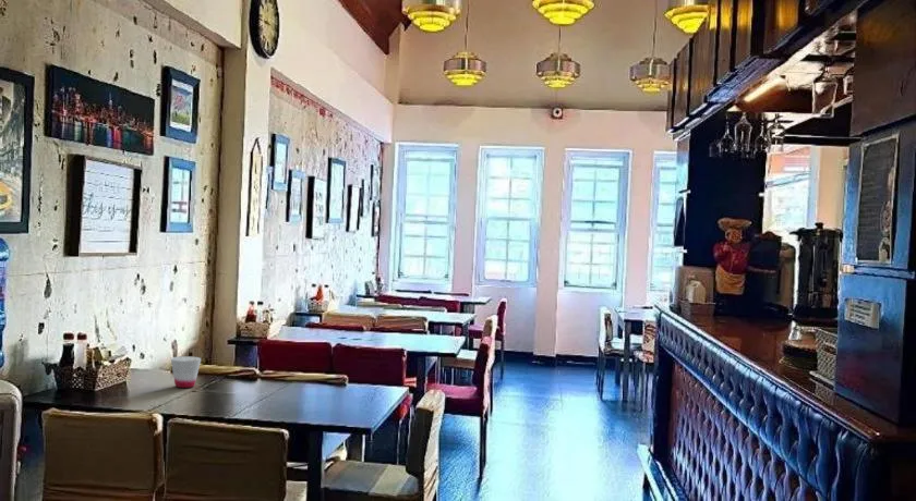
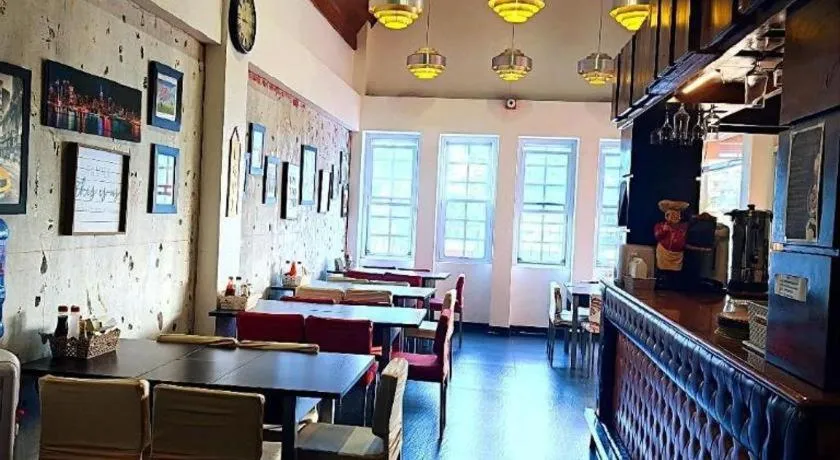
- cup (185, 371)
